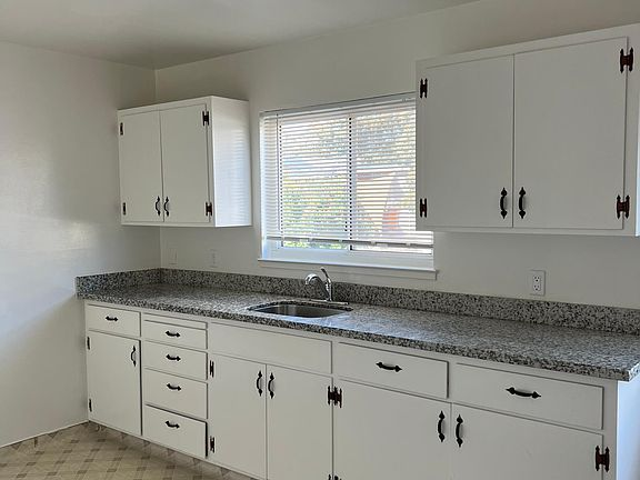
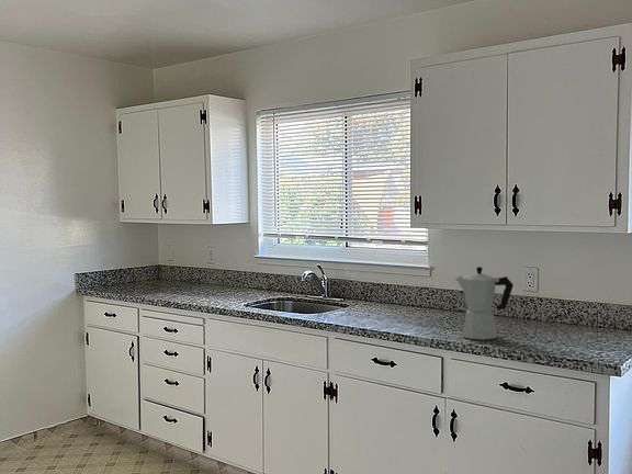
+ moka pot (483, 302)
